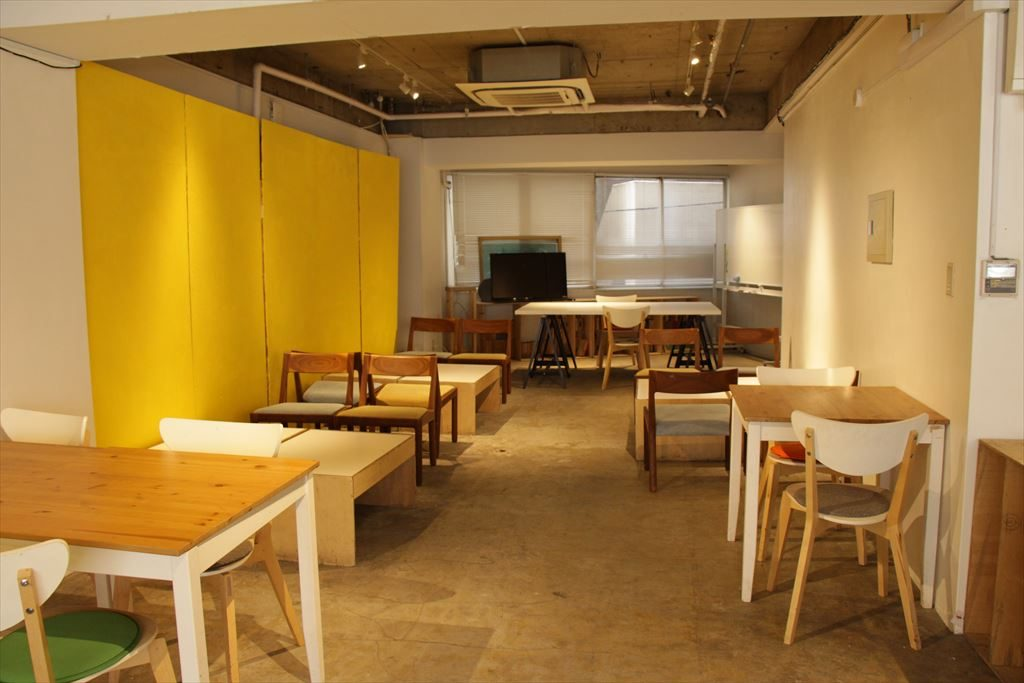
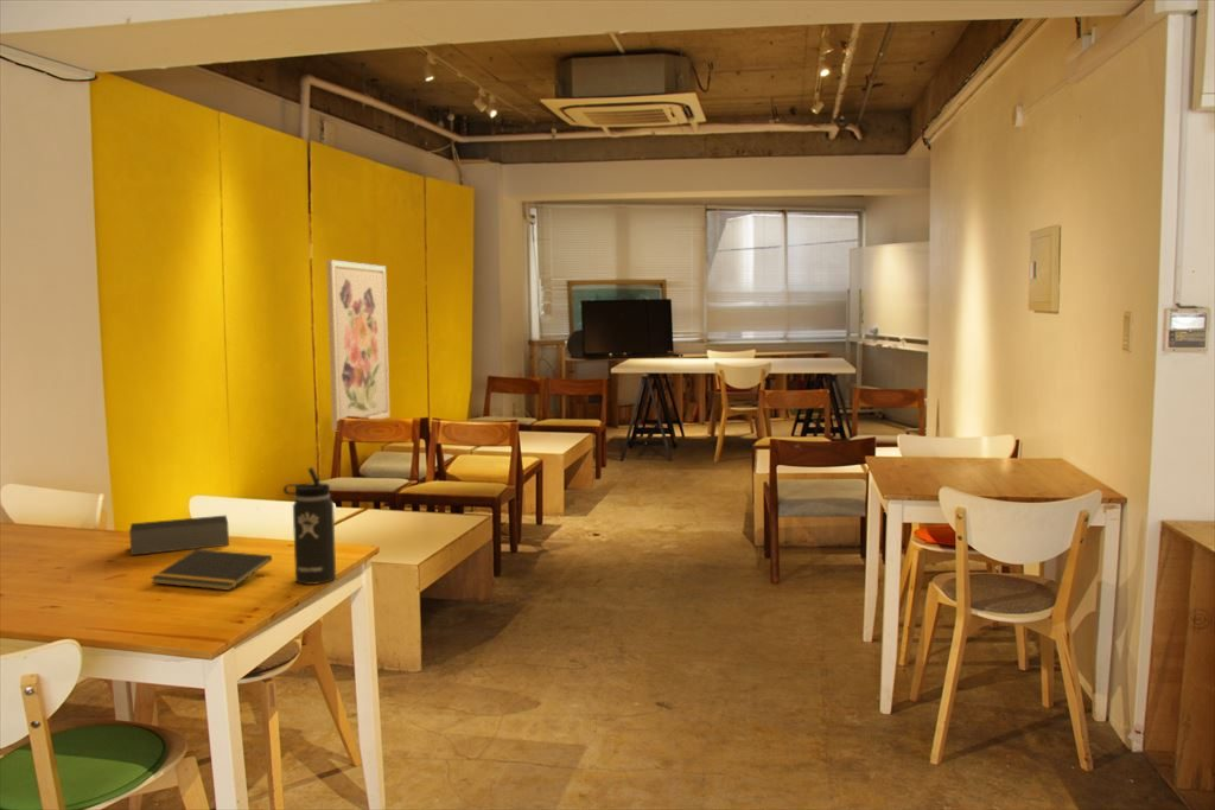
+ speaker (179, 534)
+ wall art (360, 344)
+ thermos bottle (308, 523)
+ notepad (212, 568)
